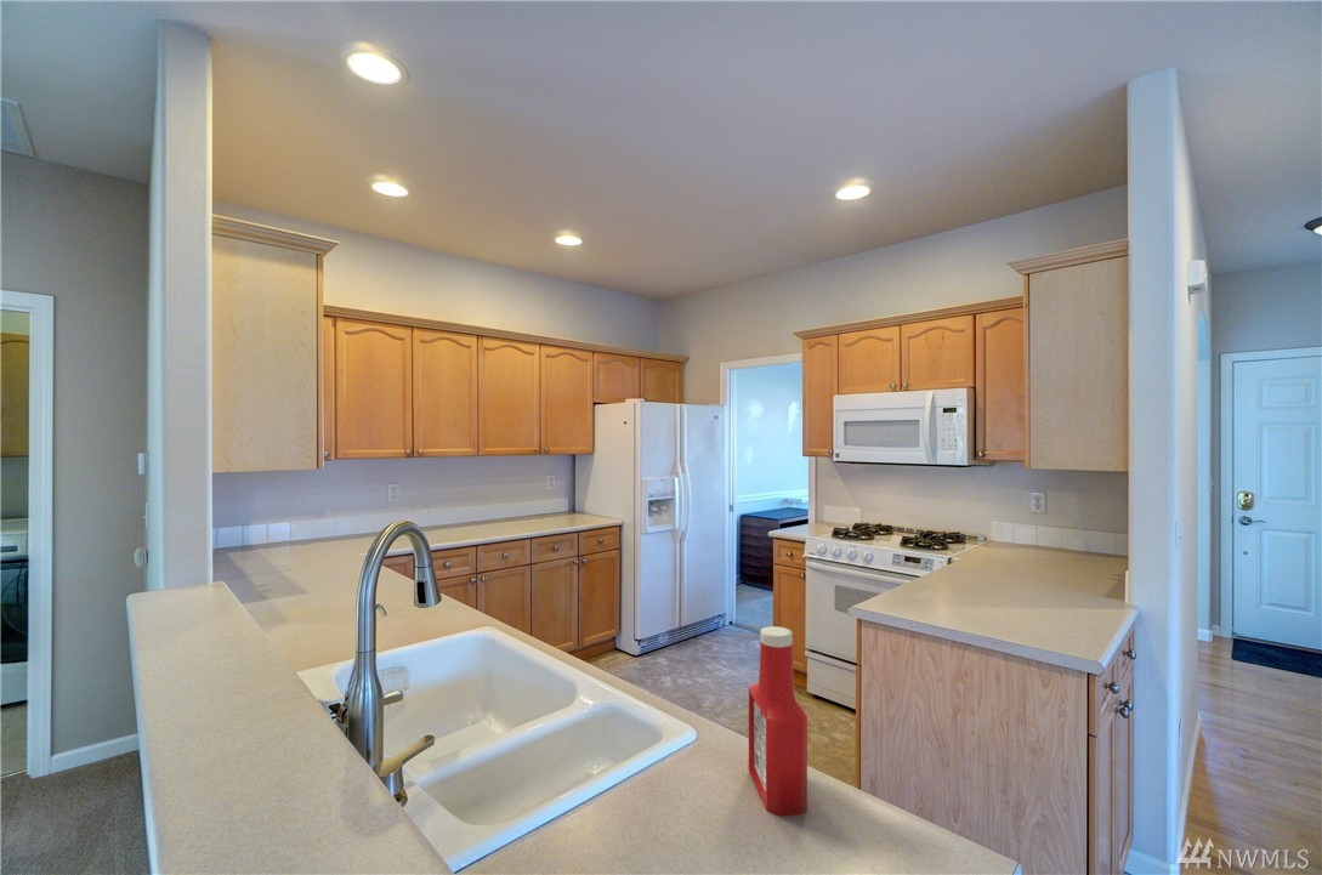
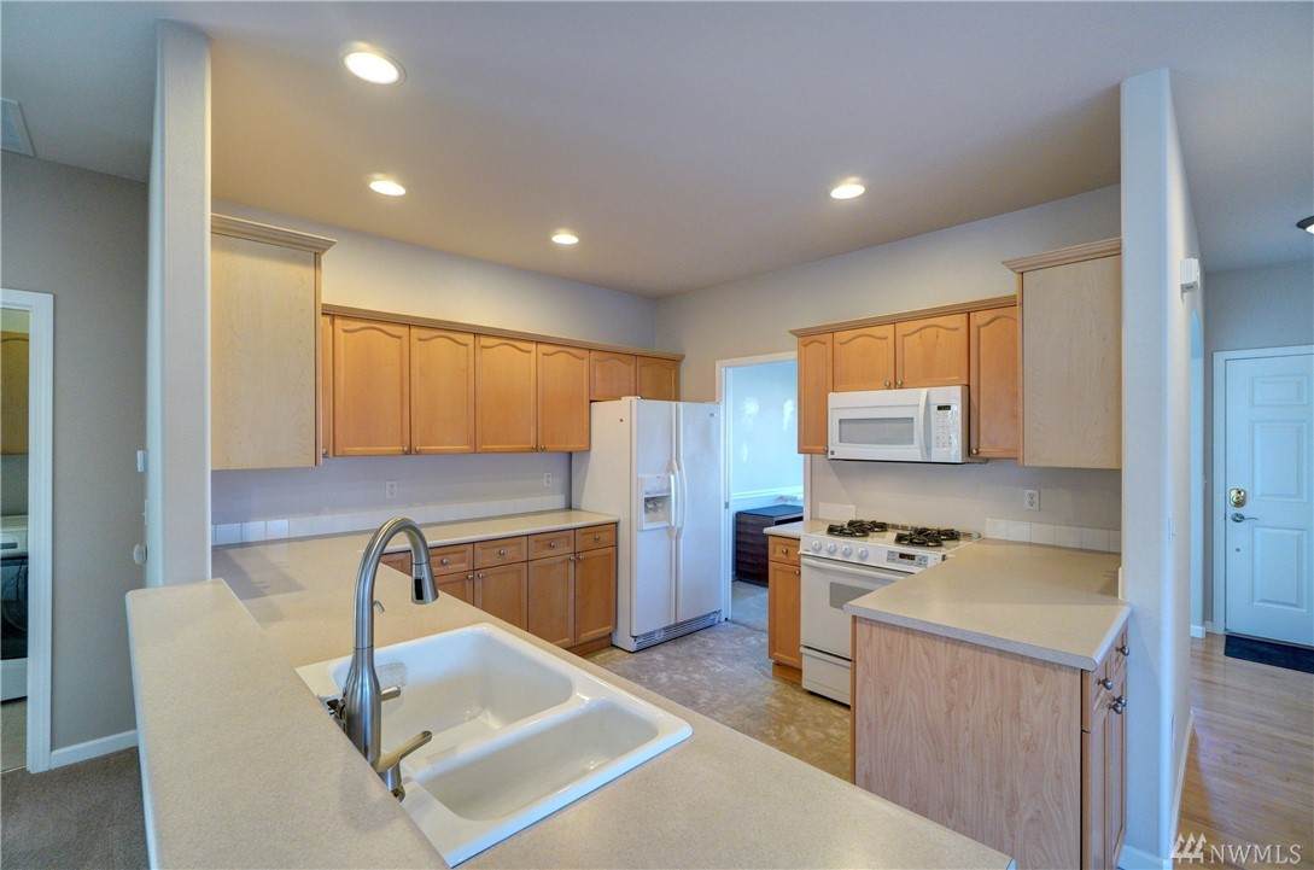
- soap bottle (776, 709)
